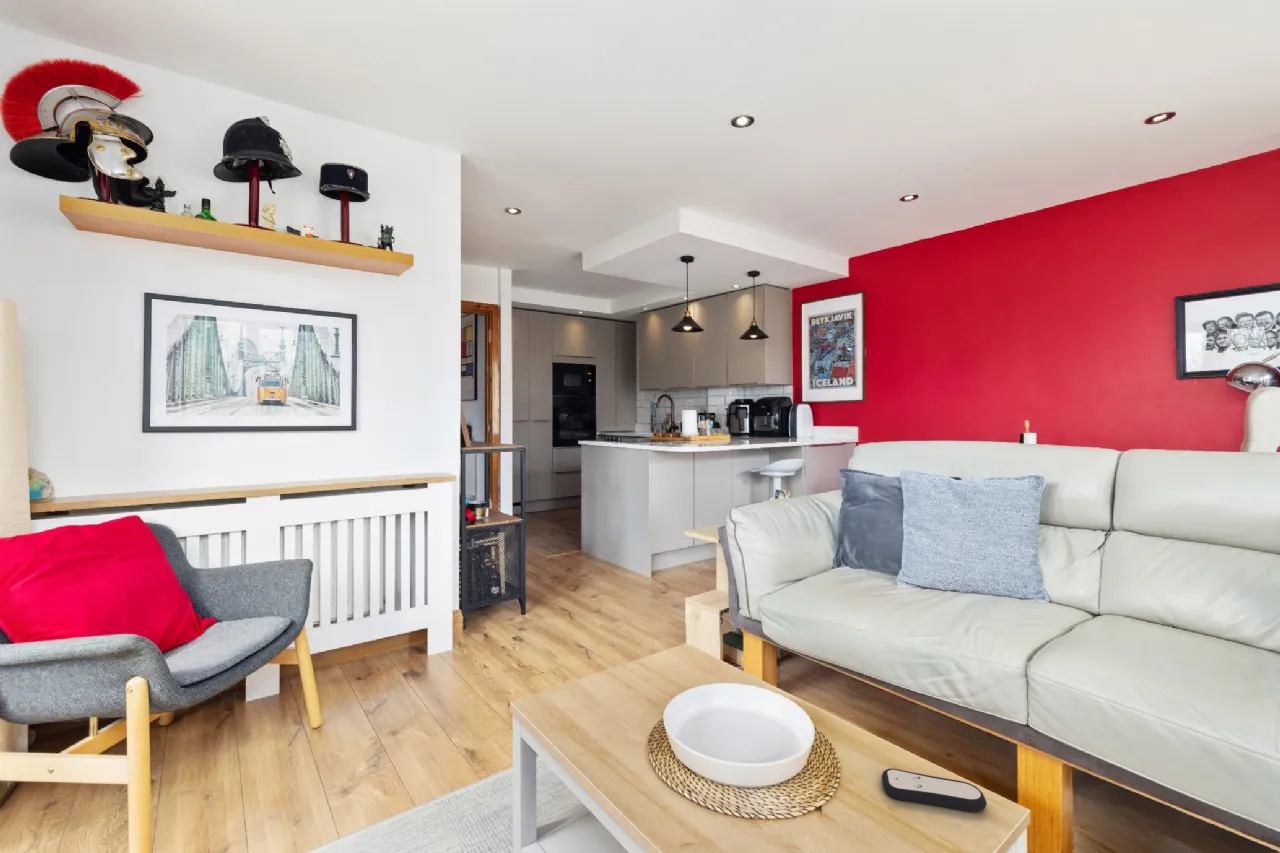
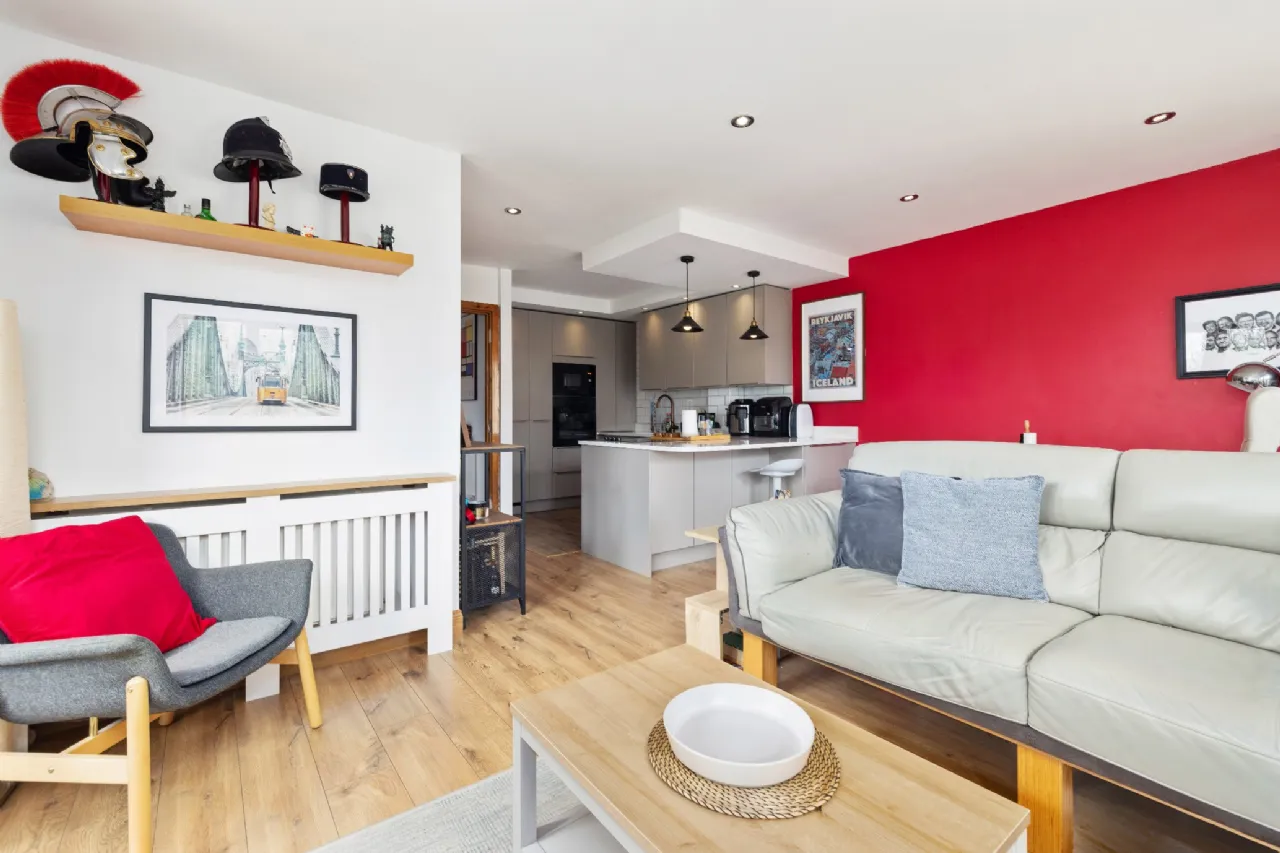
- remote control (932, 789)
